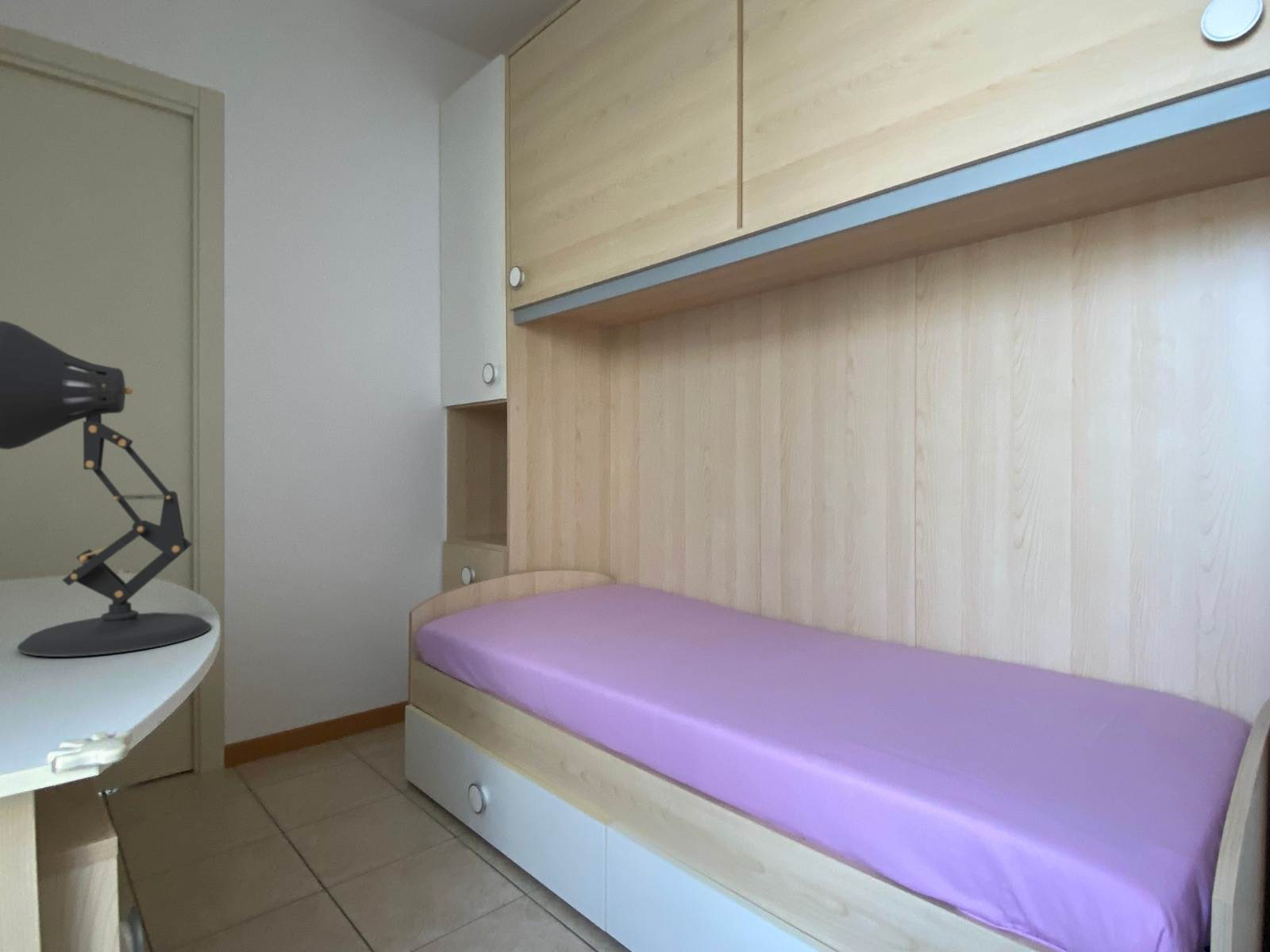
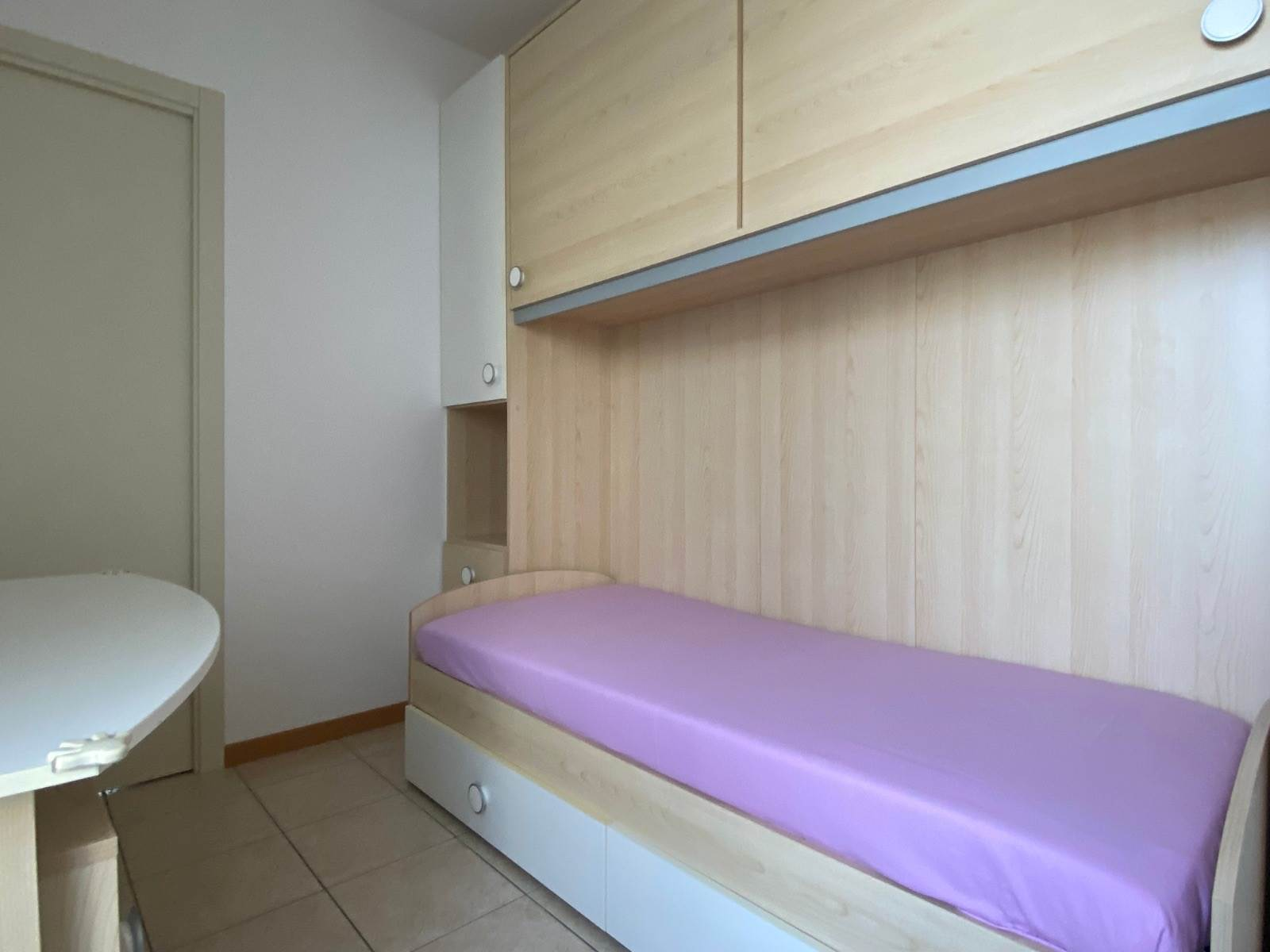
- desk lamp (110, 483)
